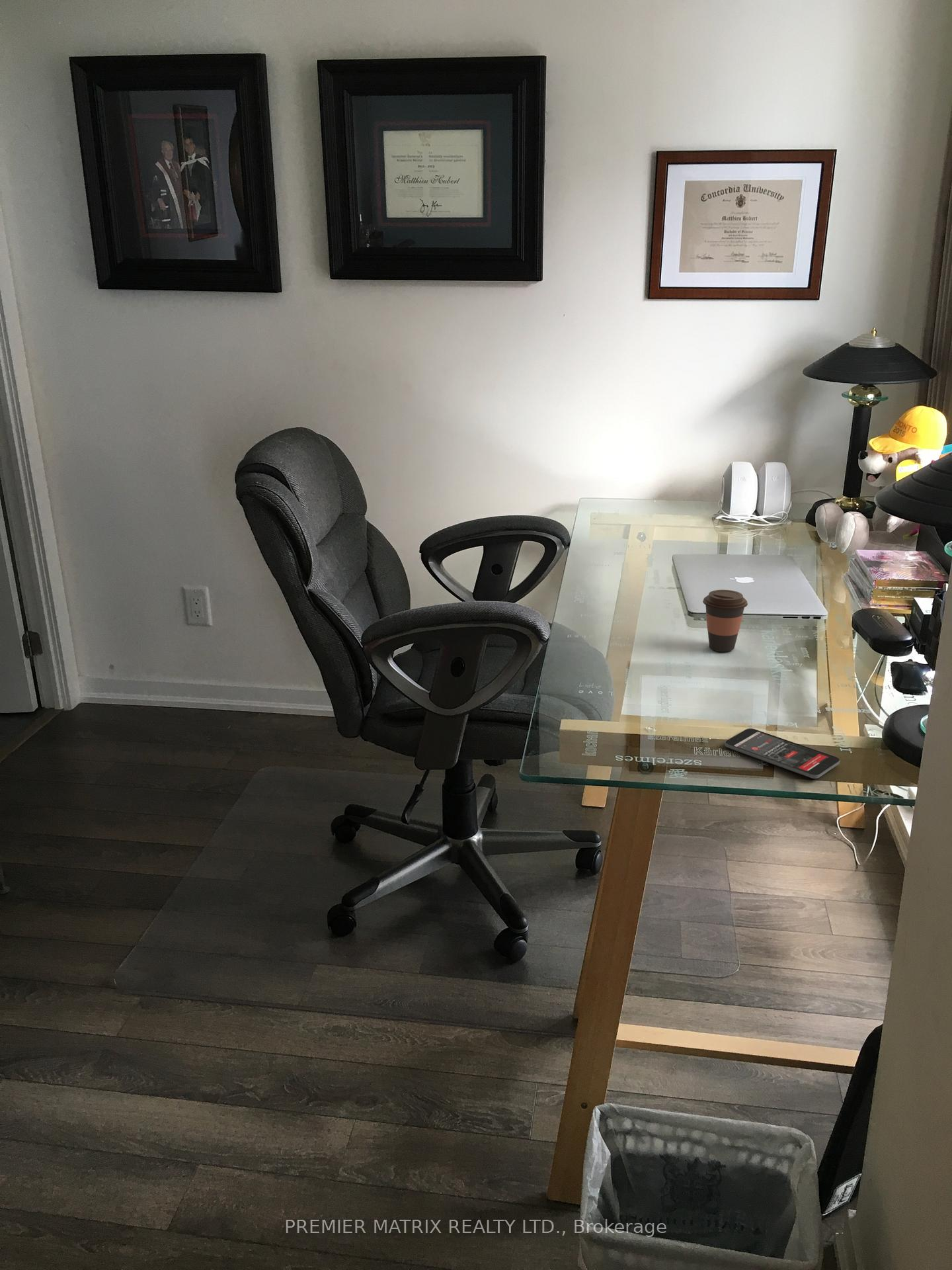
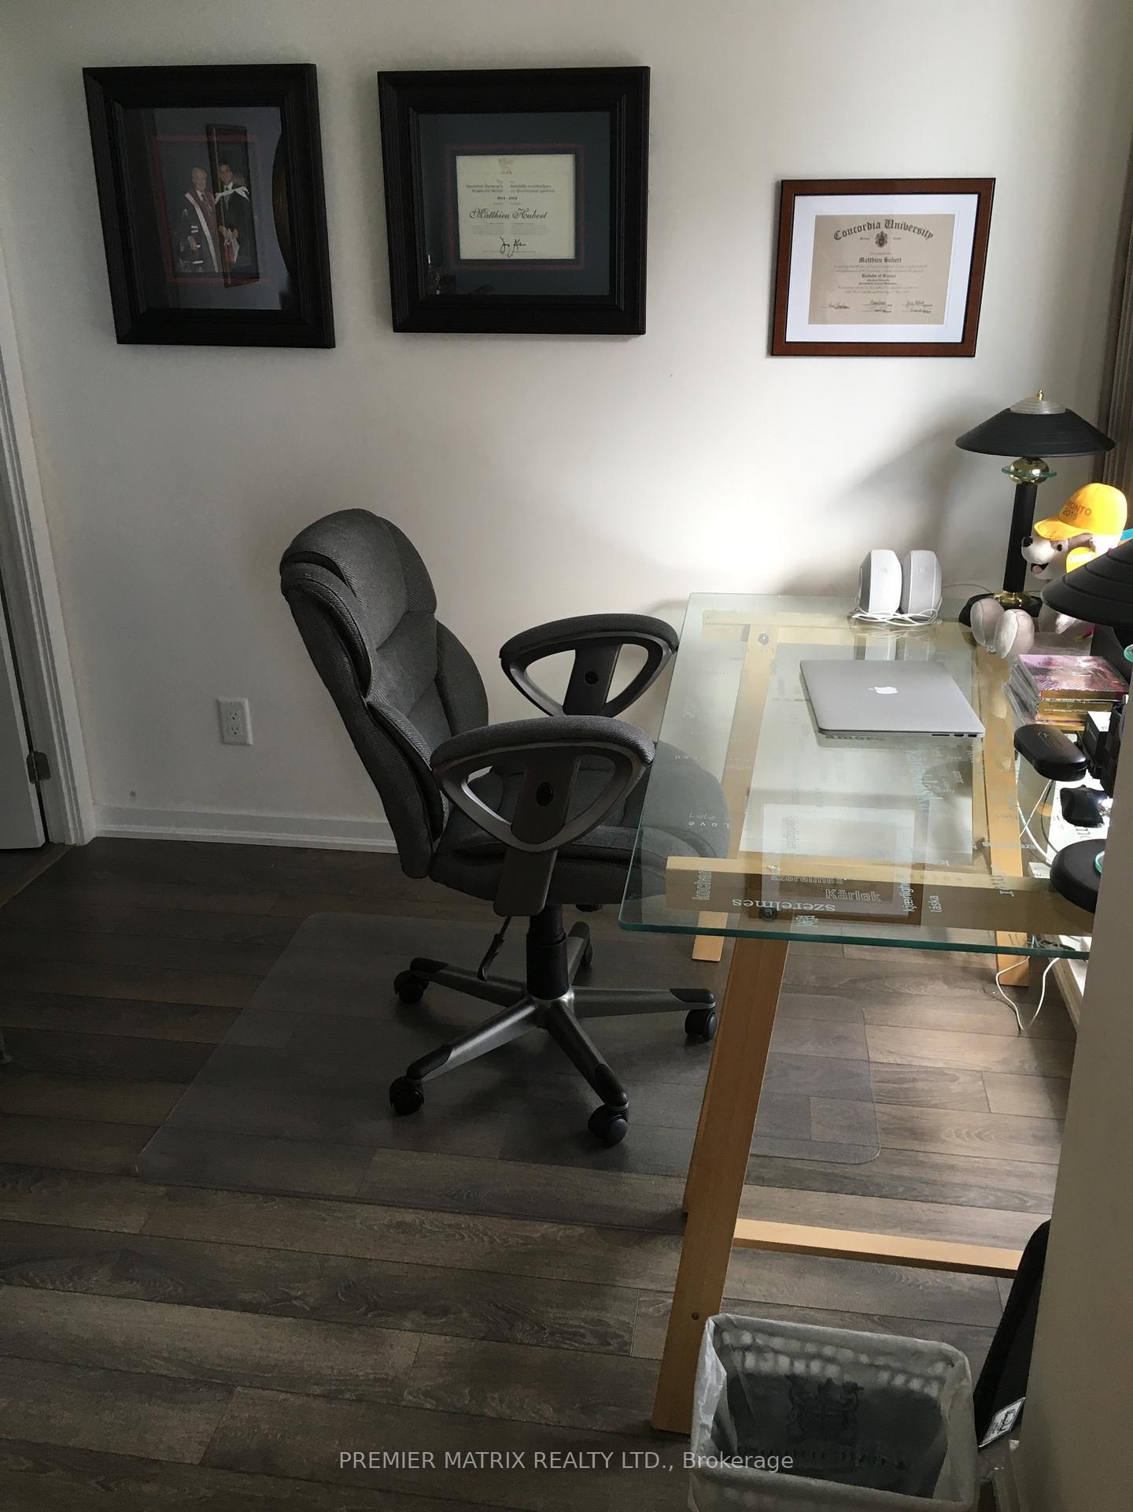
- smartphone (781, 753)
- coffee cup (723, 621)
